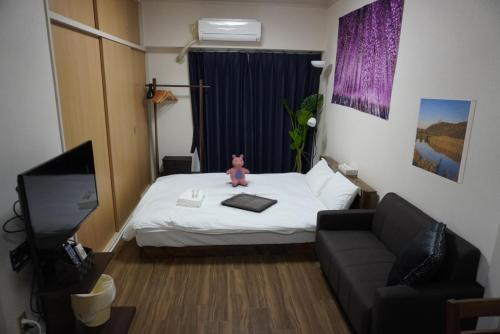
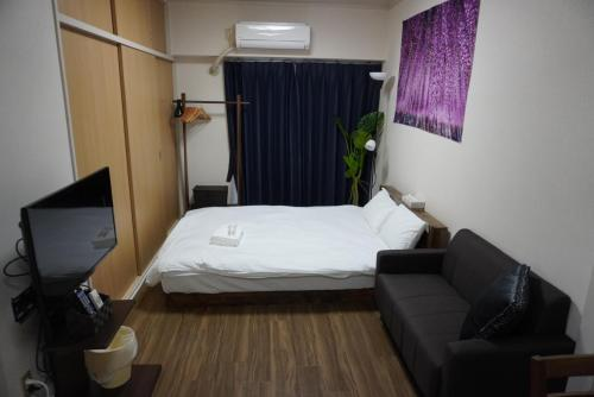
- serving tray (249, 201)
- teddy bear (238, 170)
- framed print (439, 137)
